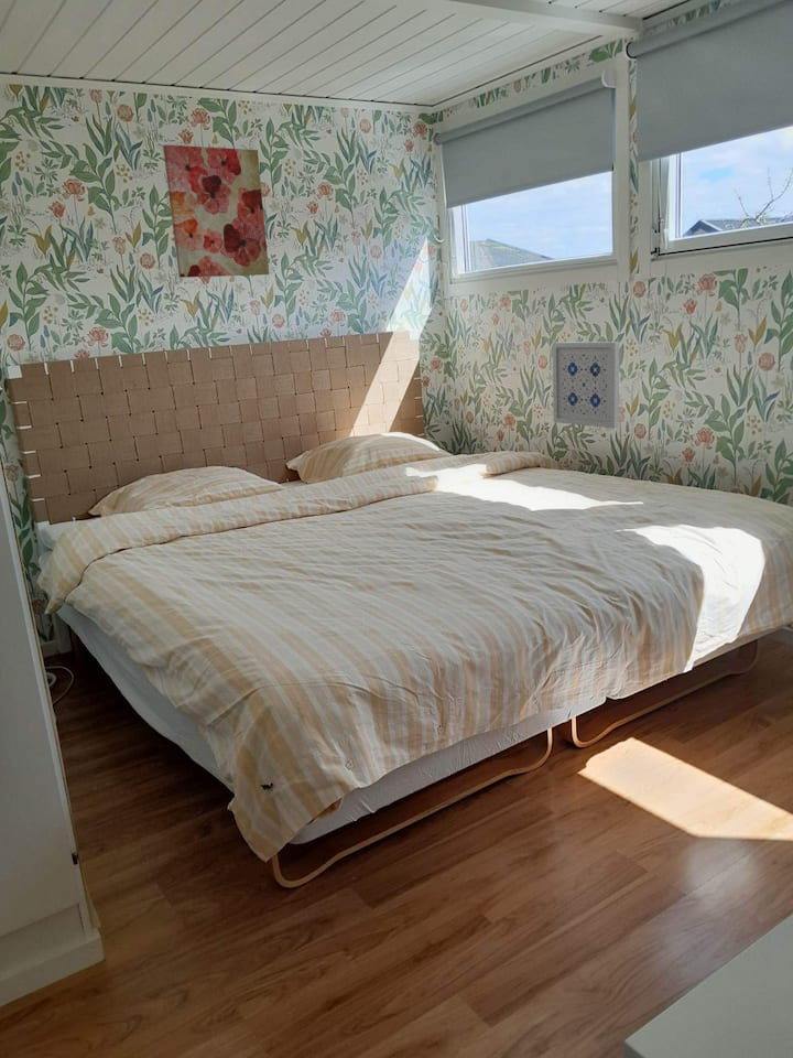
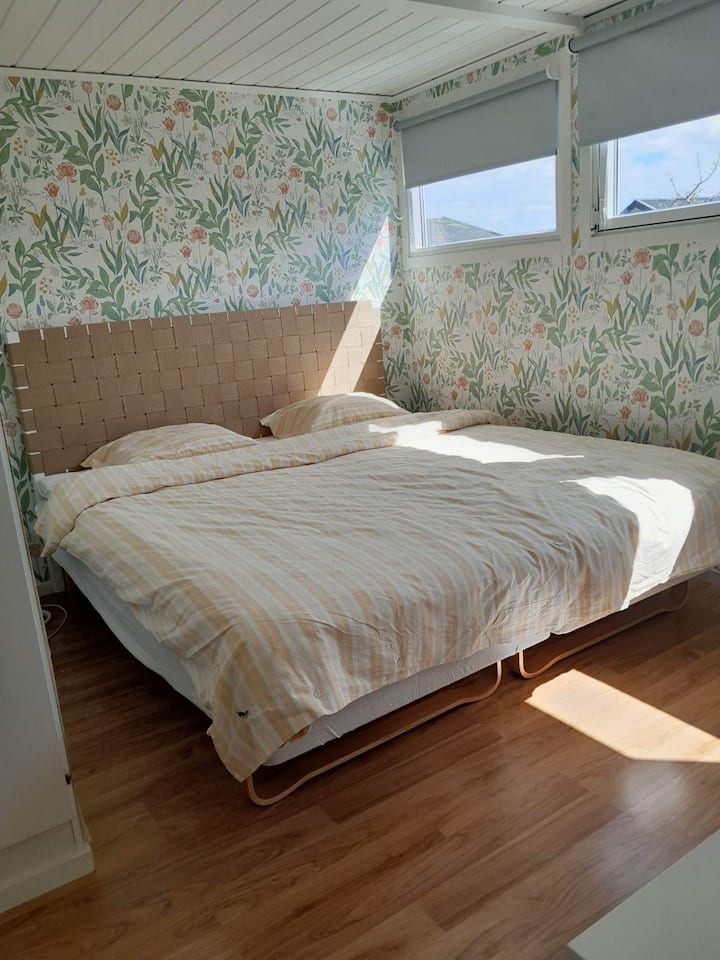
- wall art (585, 384)
- wall art (218, 213)
